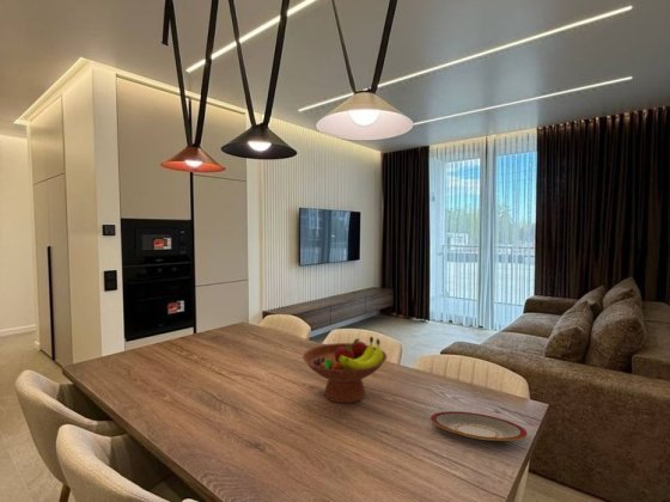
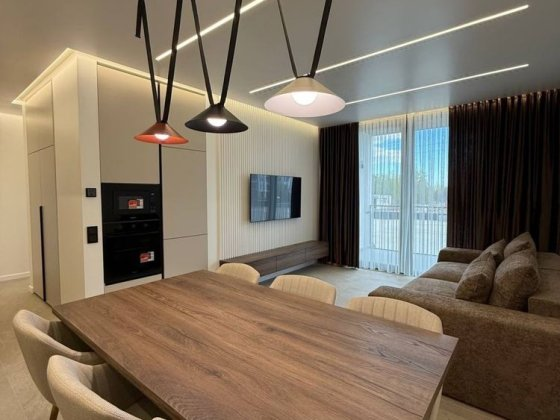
- fruit bowl (345, 367)
- plate (476, 428)
